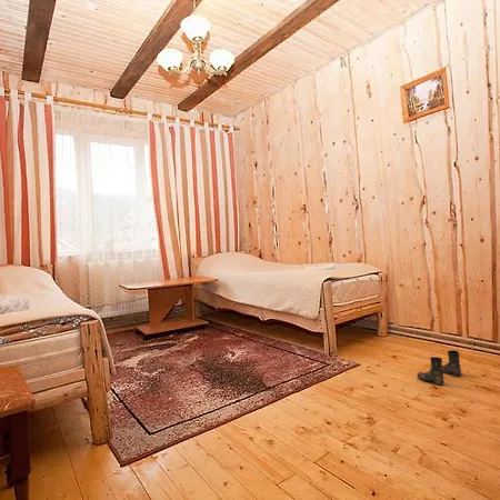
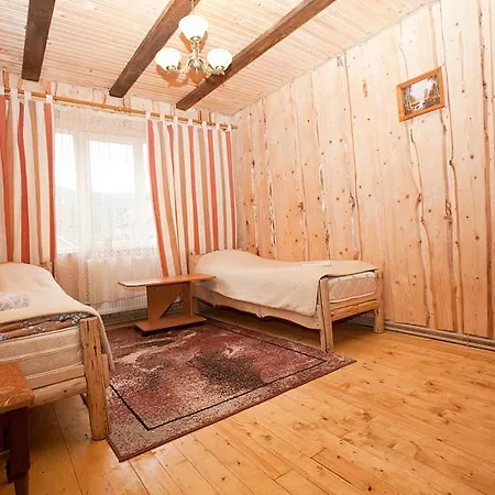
- boots (439, 364)
